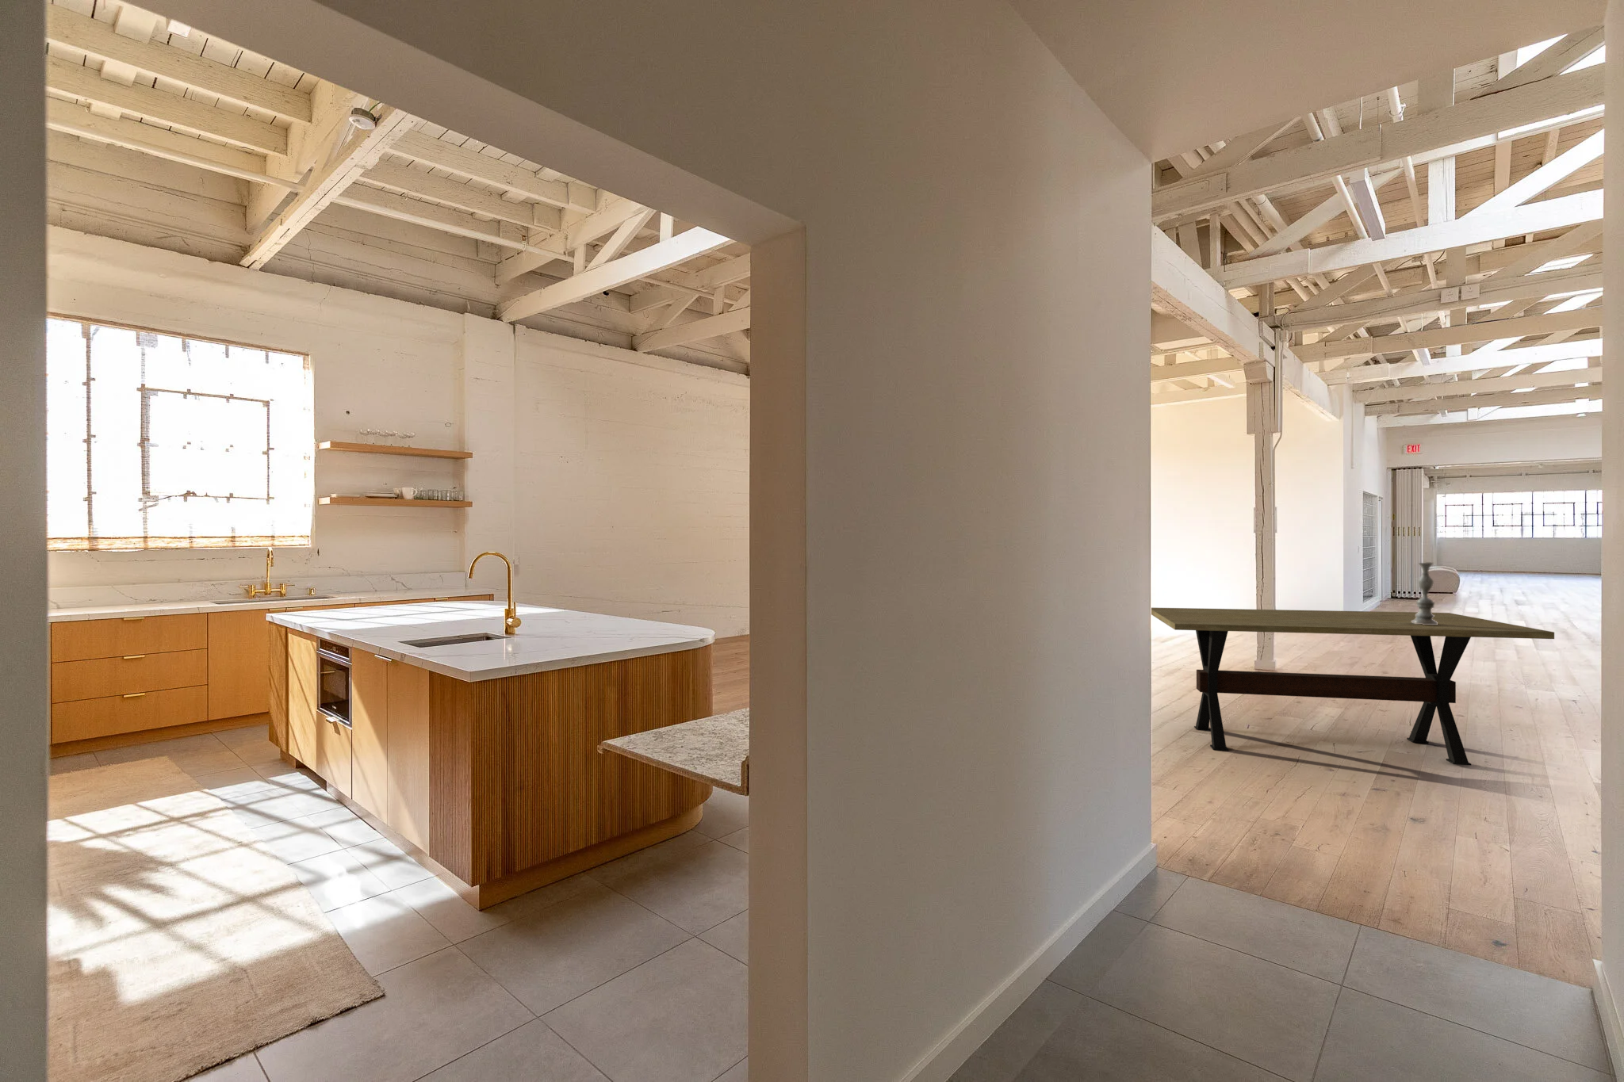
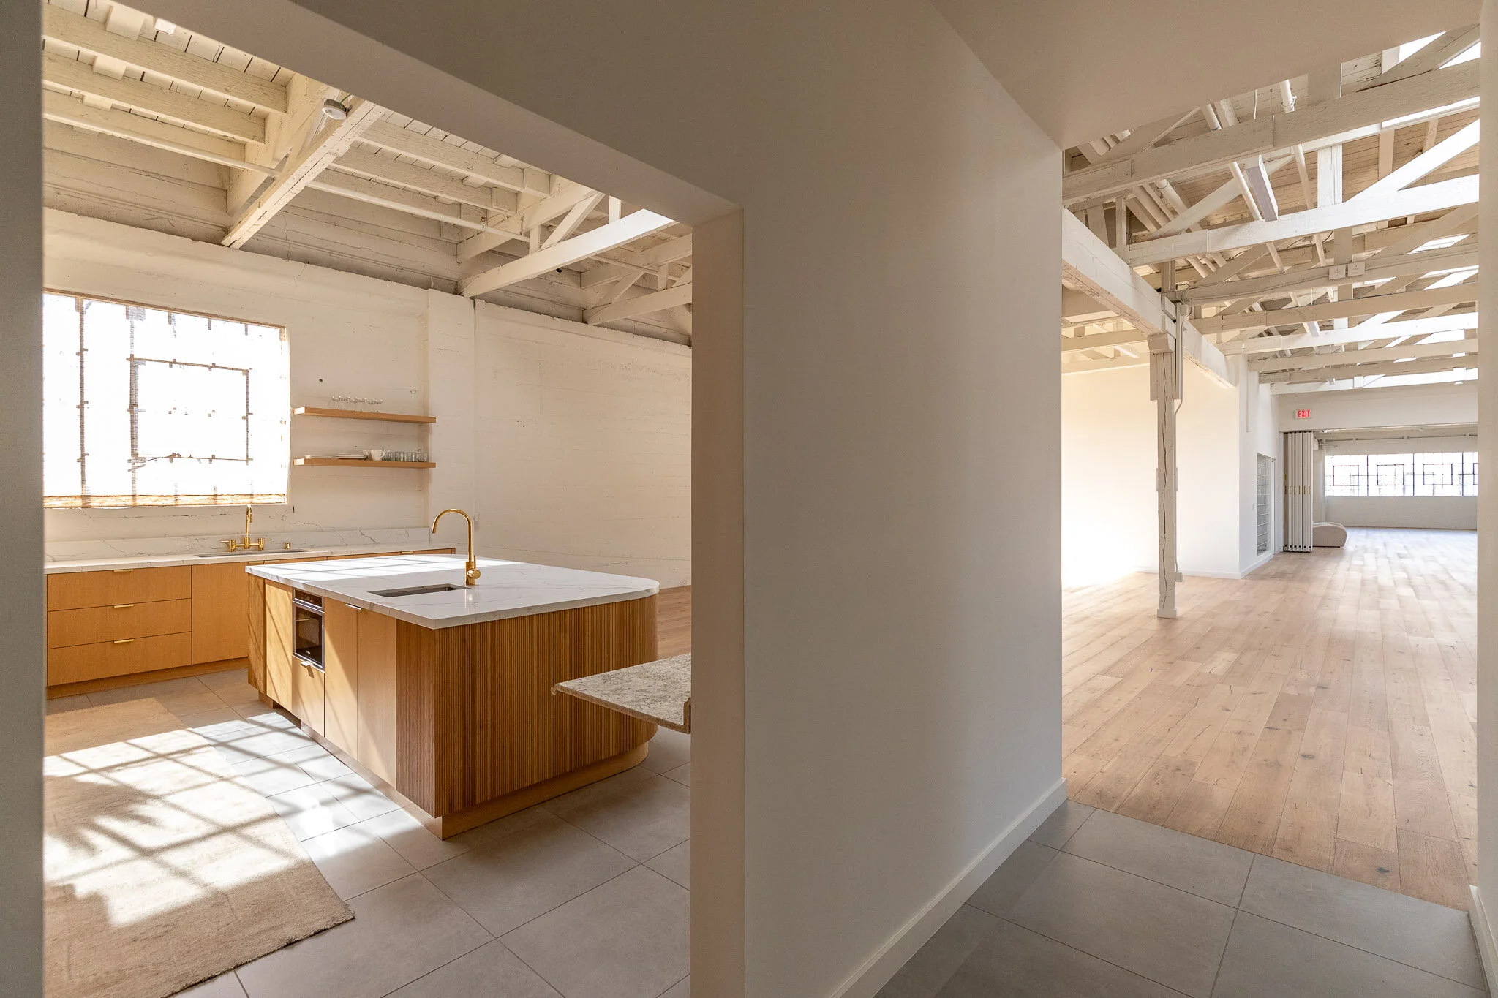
- candlestick (1422, 592)
- dining table (1320, 681)
